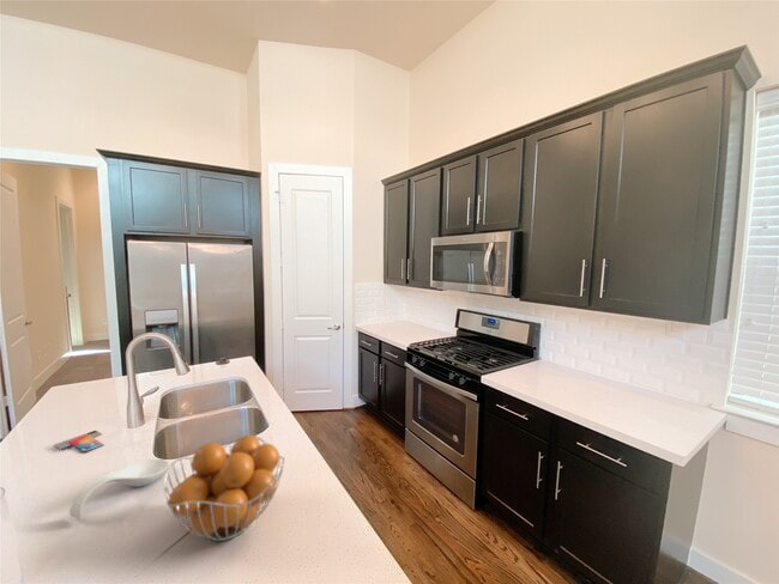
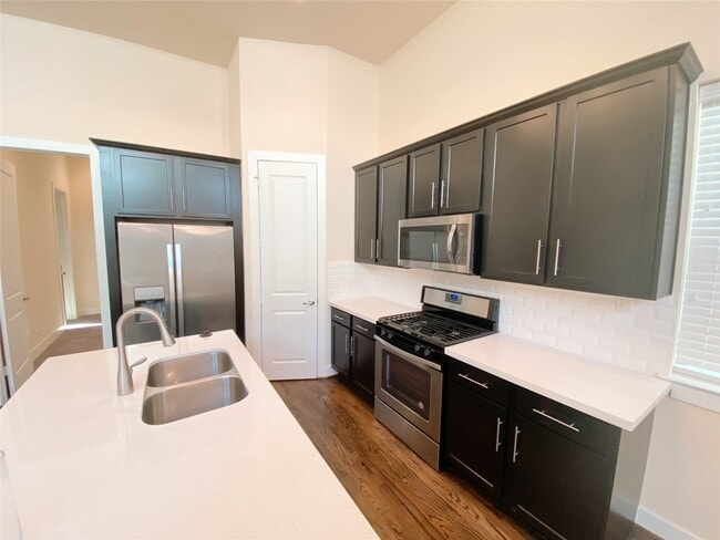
- smartphone (84, 442)
- fruit basket (228, 485)
- spoon rest (123, 480)
